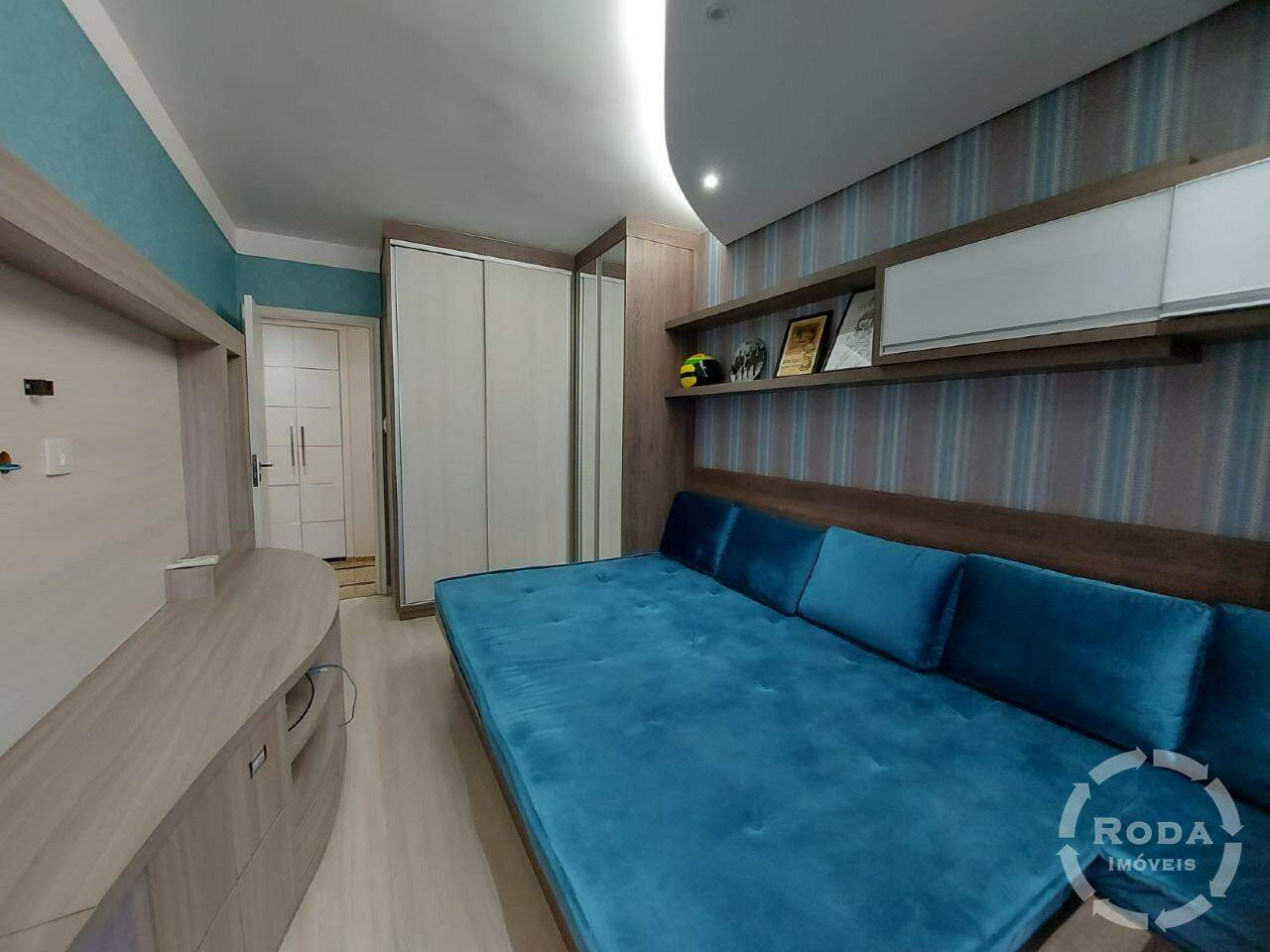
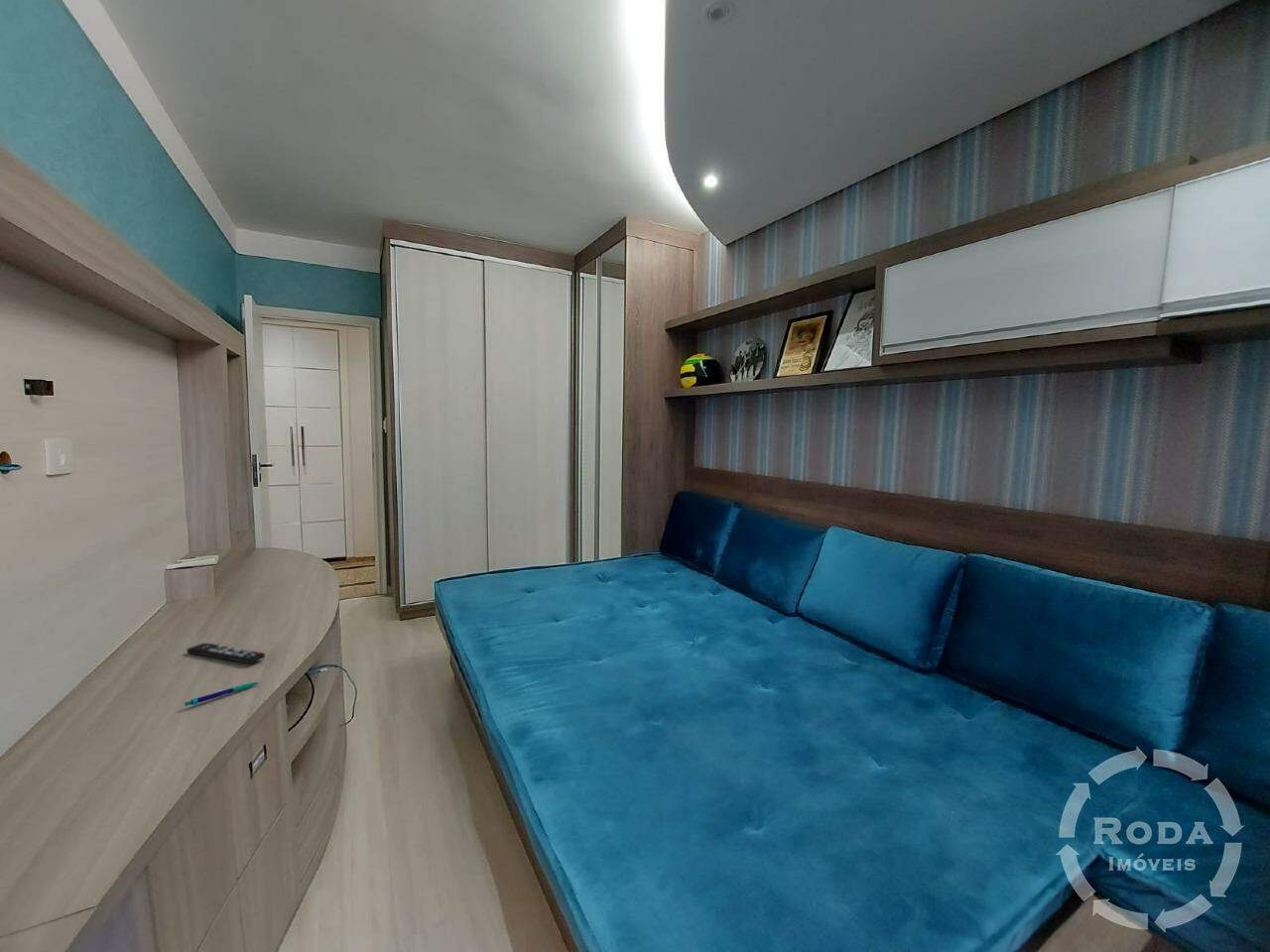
+ remote control (225, 653)
+ pen (224, 692)
